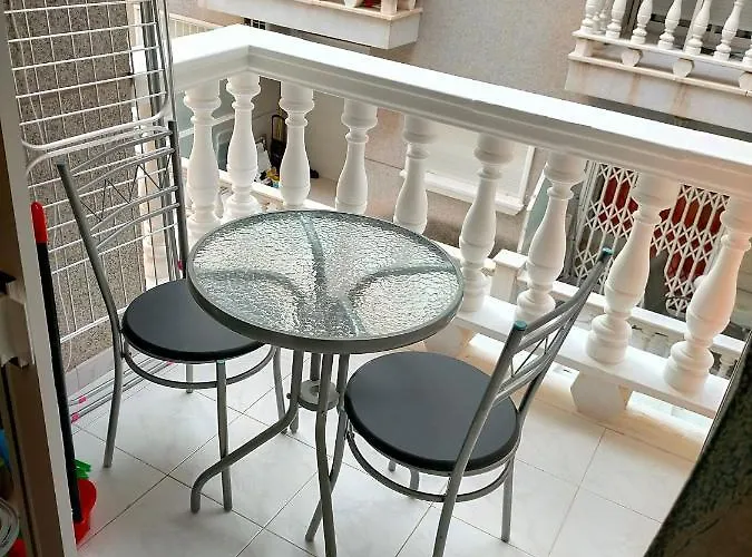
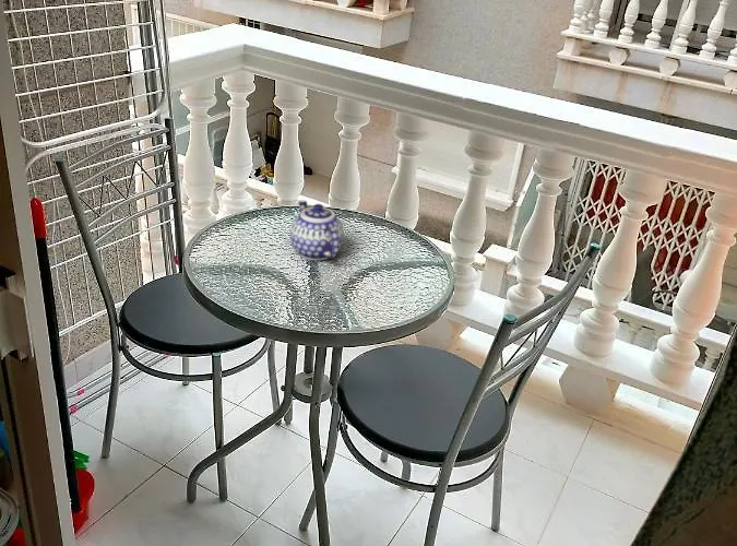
+ teapot (317, 228)
